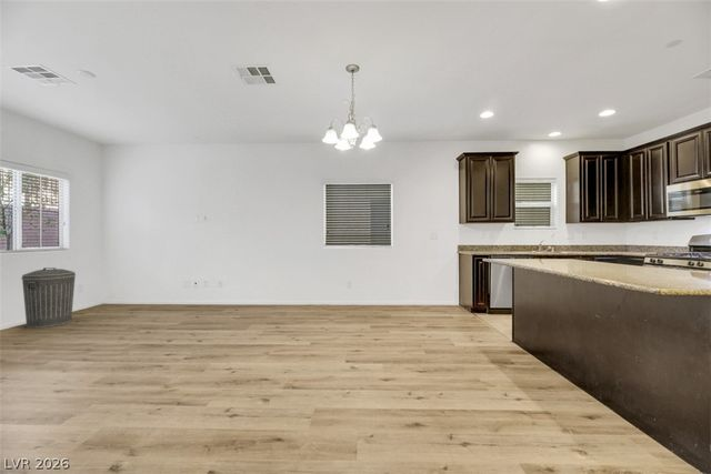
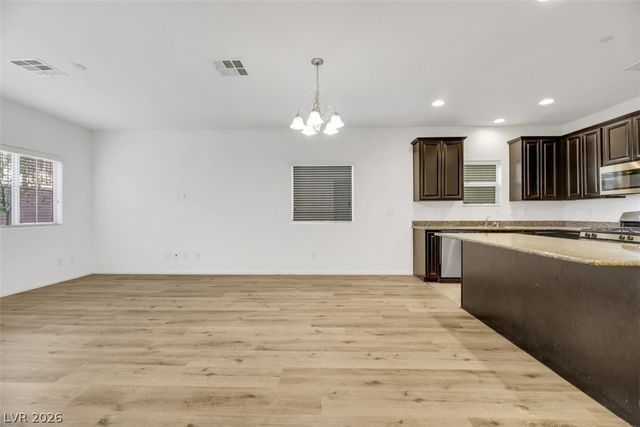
- trash can (49, 295)
